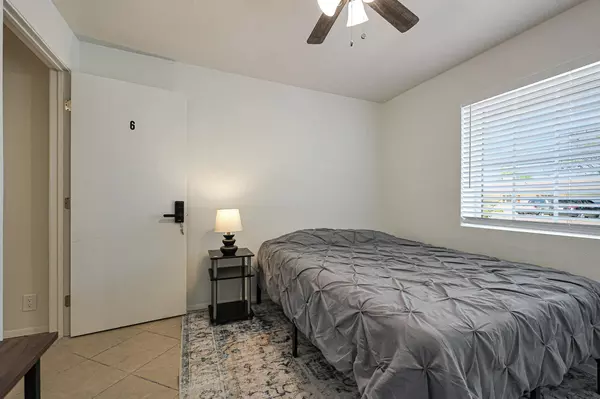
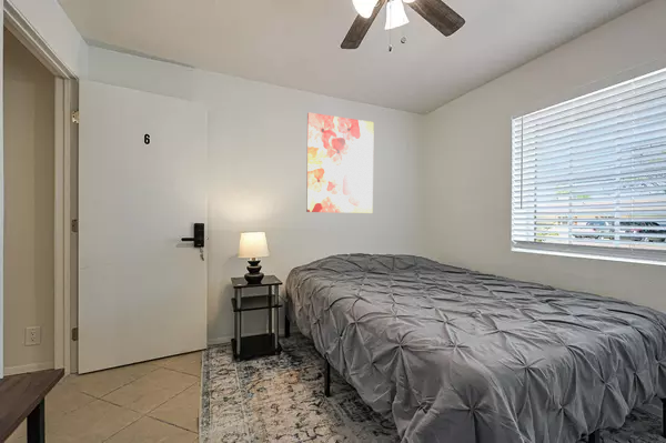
+ wall art (341, 164)
